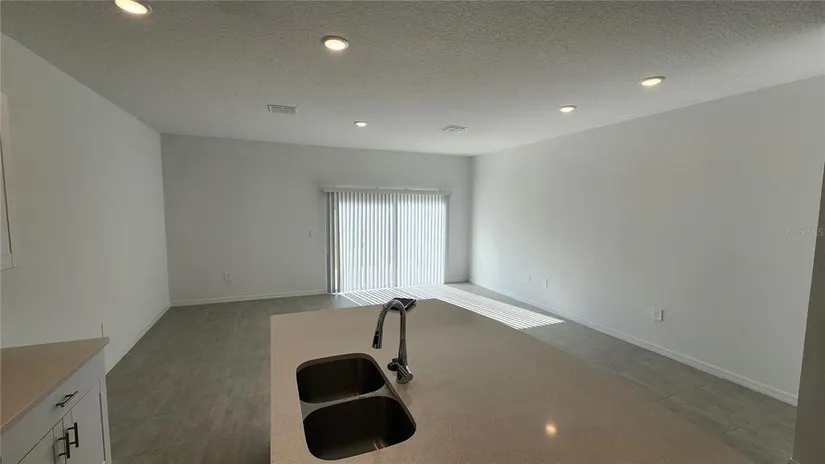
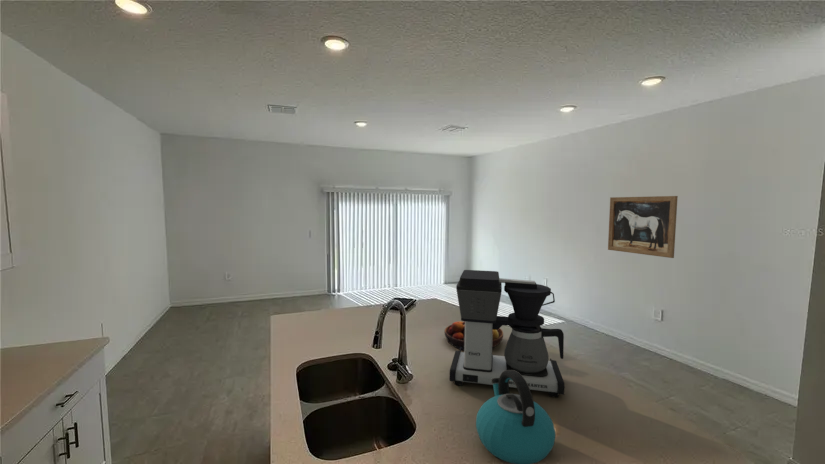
+ kettle (512, 405)
+ coffee maker (506, 325)
+ wall art (639, 225)
+ fruit bowl (464, 328)
